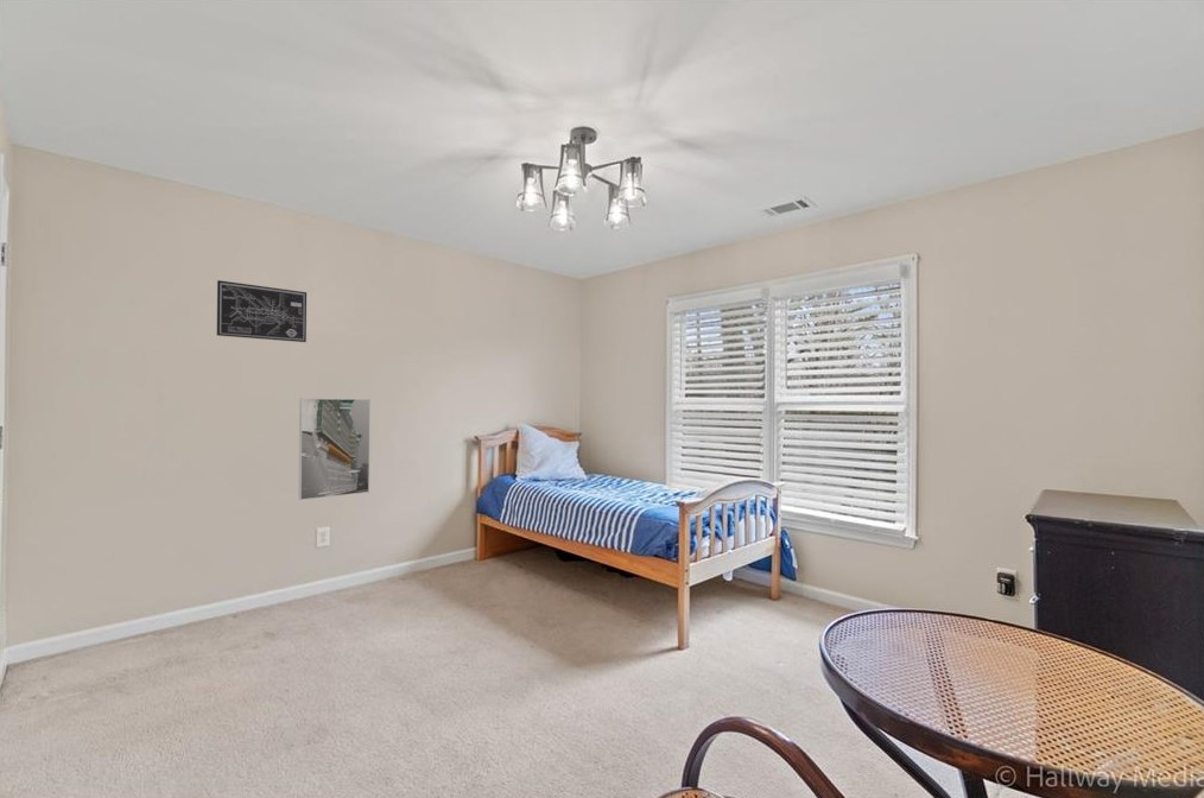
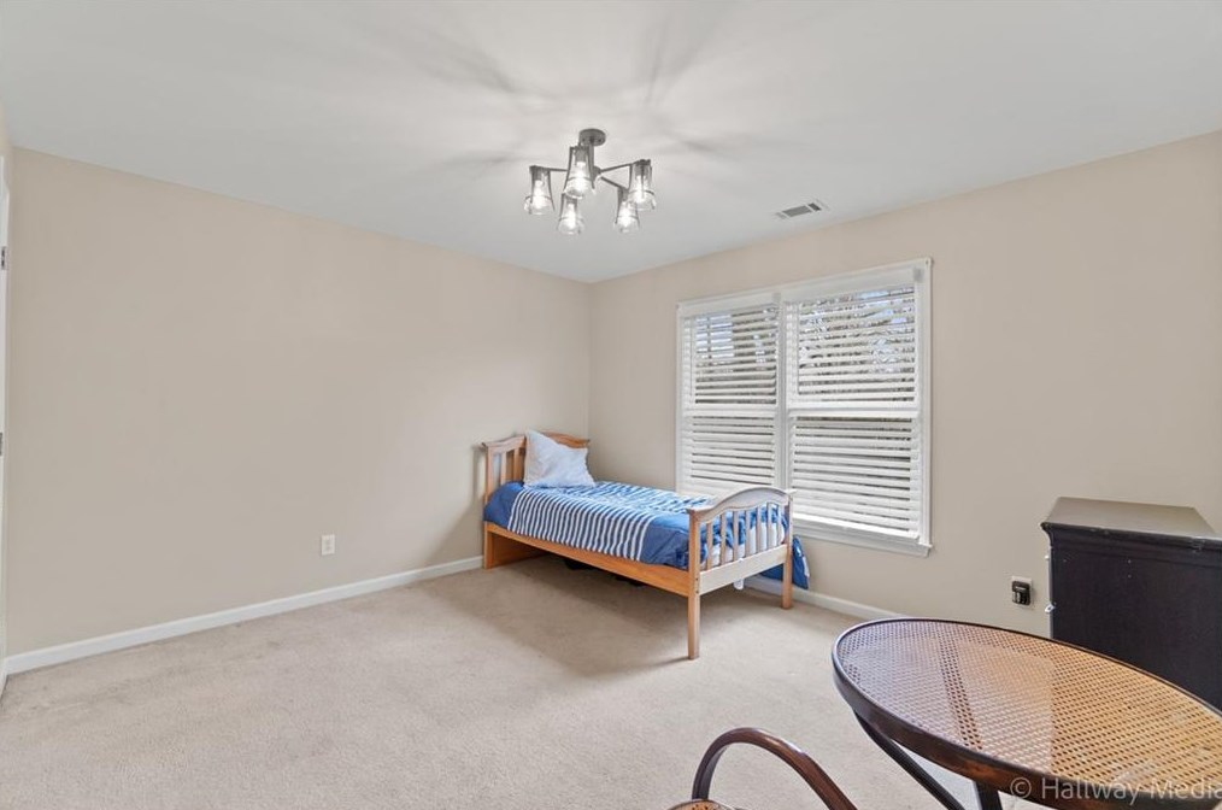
- wall art (264, 312)
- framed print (335, 446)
